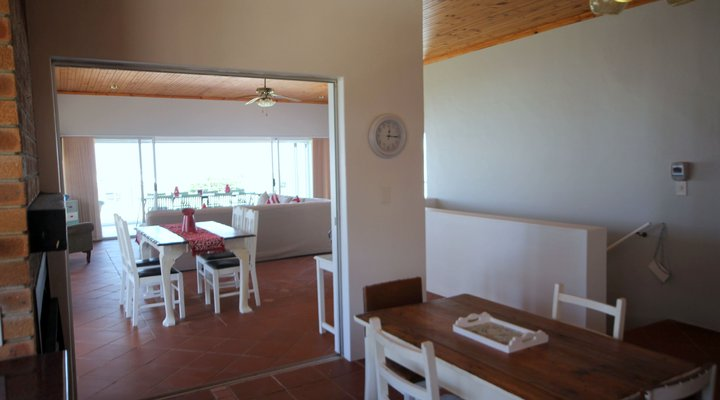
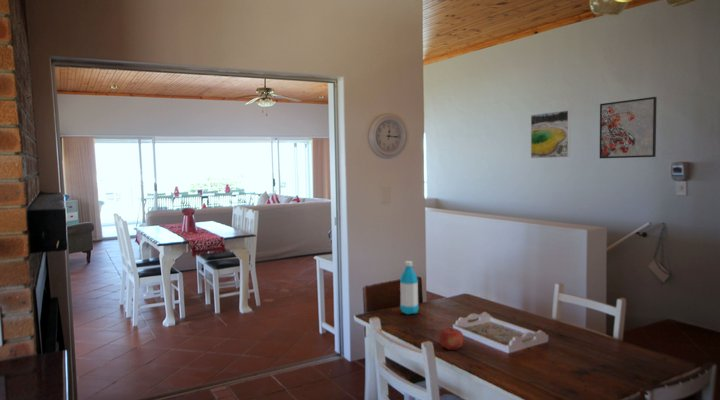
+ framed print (549, 135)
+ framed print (626, 129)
+ water bottle (409, 287)
+ fruit (451, 337)
